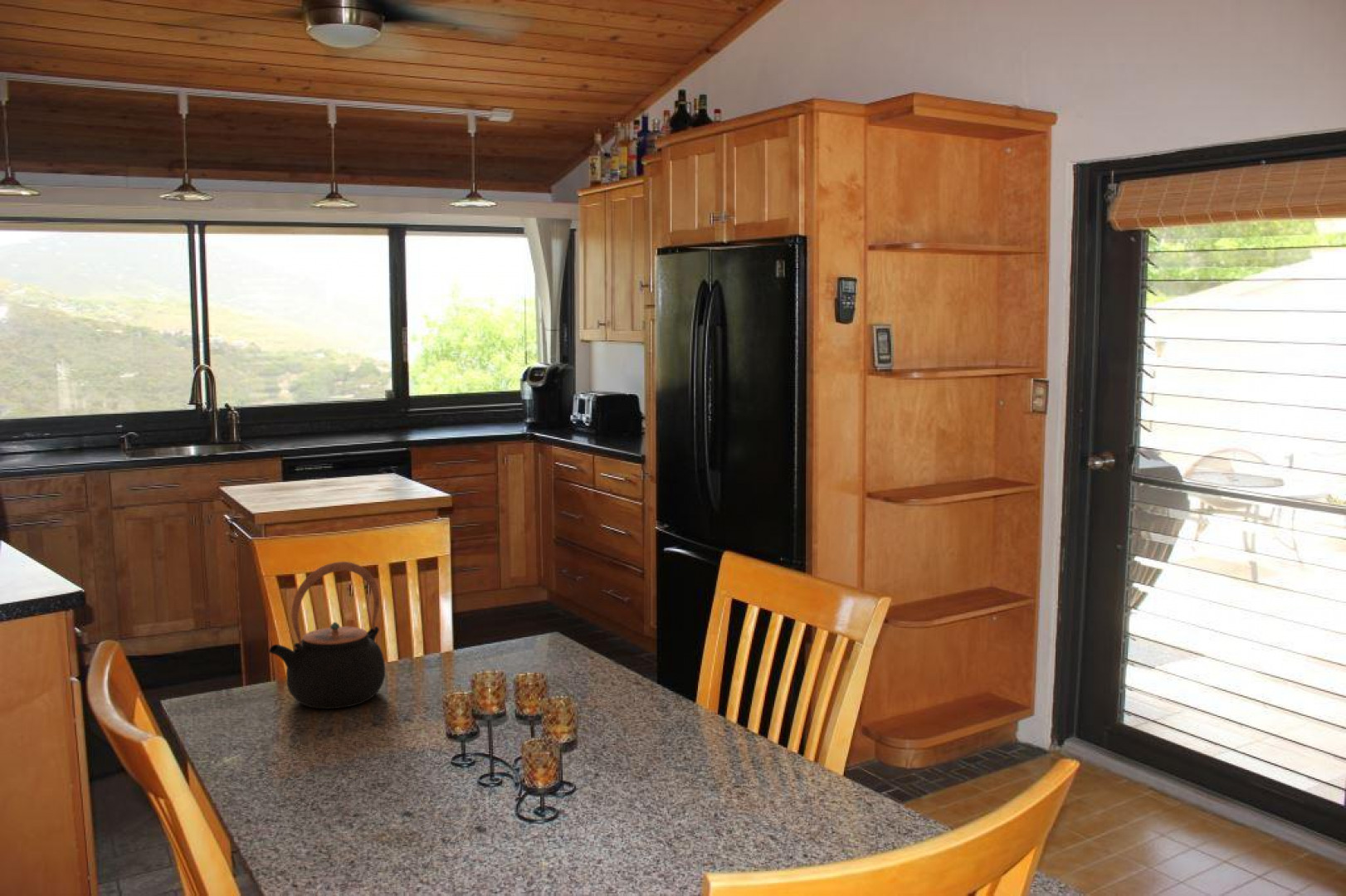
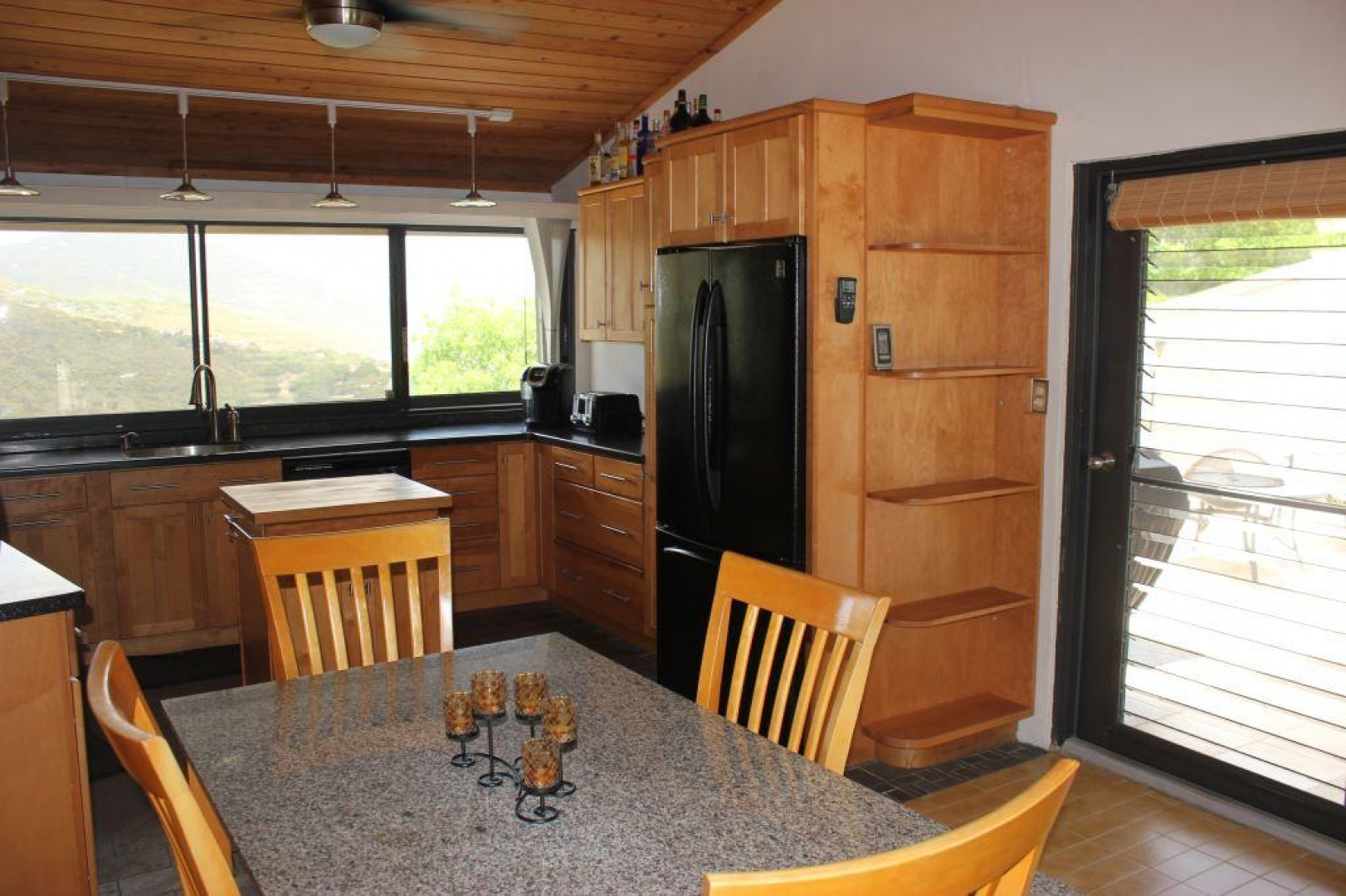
- teapot (326, 632)
